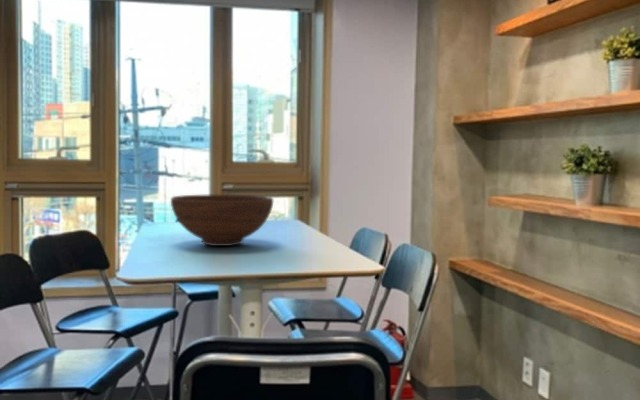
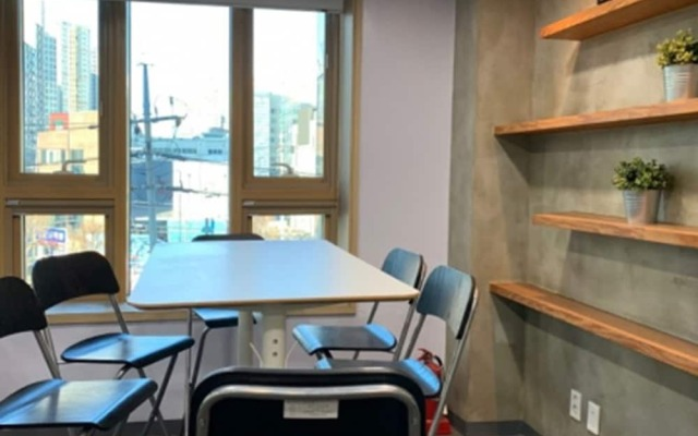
- fruit bowl (222, 220)
